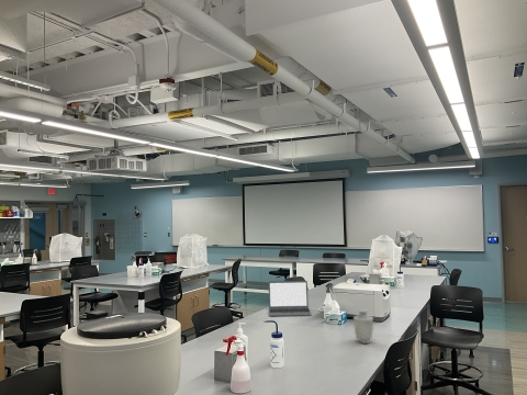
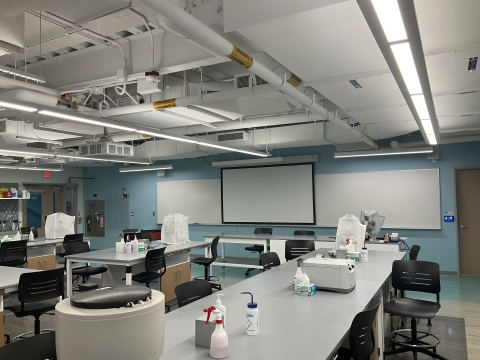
- laptop (289, 297)
- vase (363, 326)
